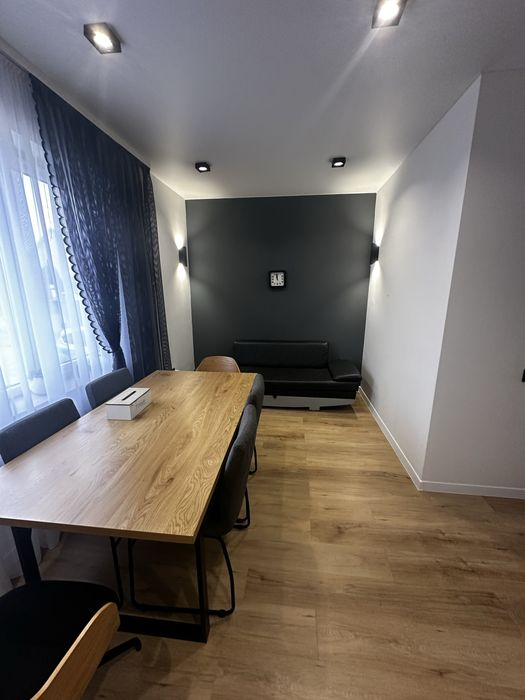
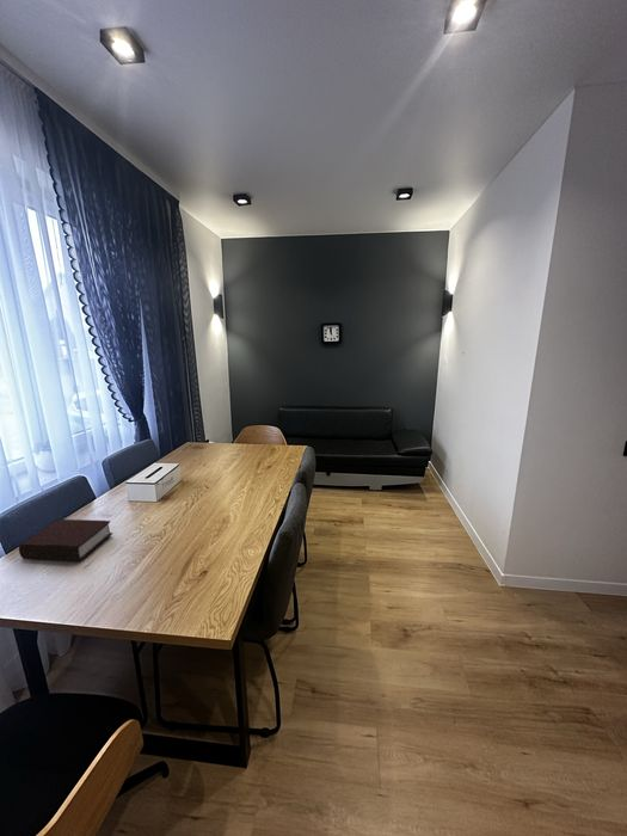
+ bible (68, 539)
